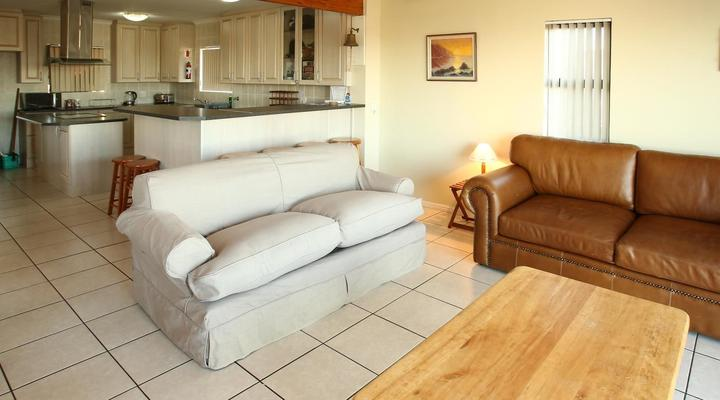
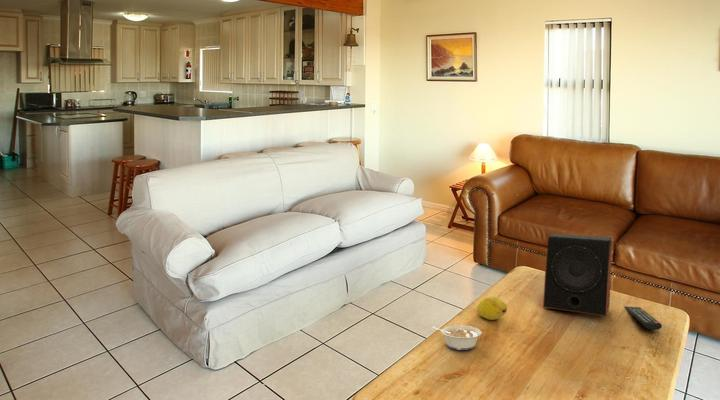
+ fruit (492, 308)
+ speaker (577, 273)
+ remote control (641, 317)
+ legume (459, 337)
